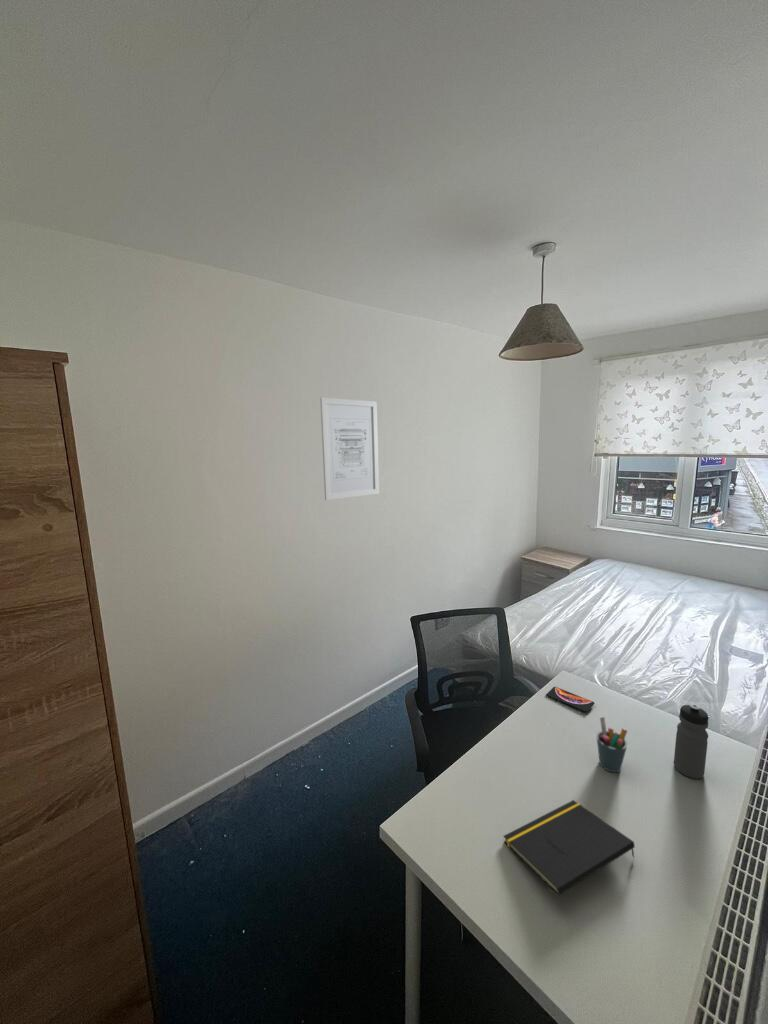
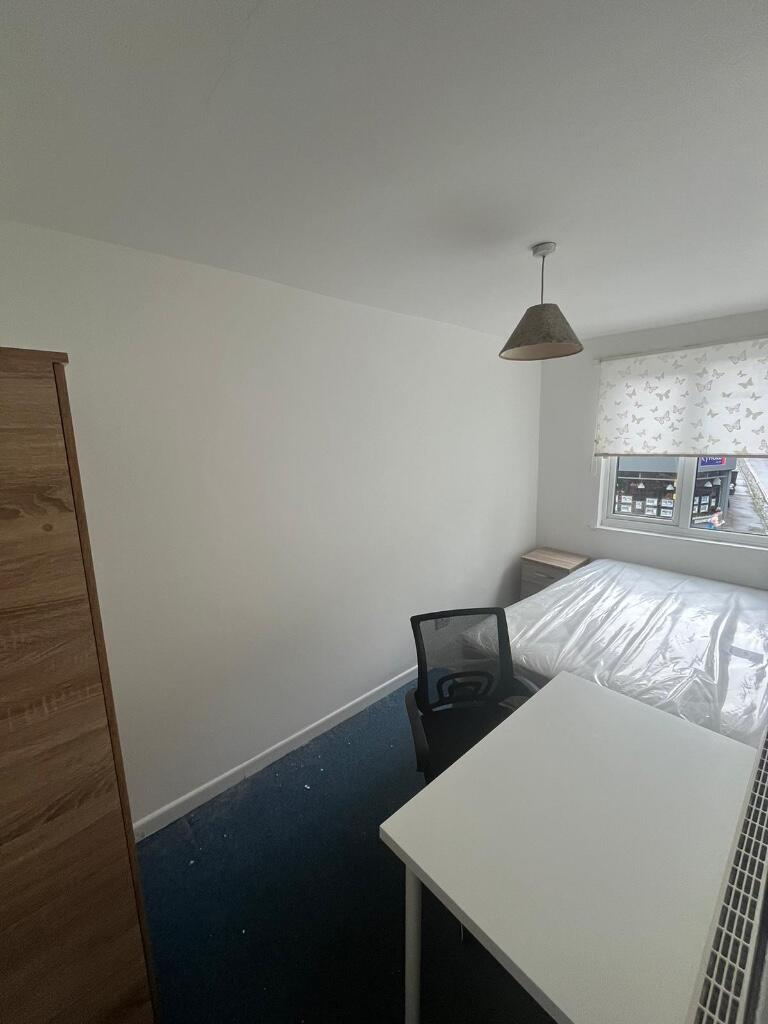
- wall art (351, 449)
- smartphone (569, 698)
- notepad (566, 841)
- pen holder (611, 745)
- water bottle (691, 738)
